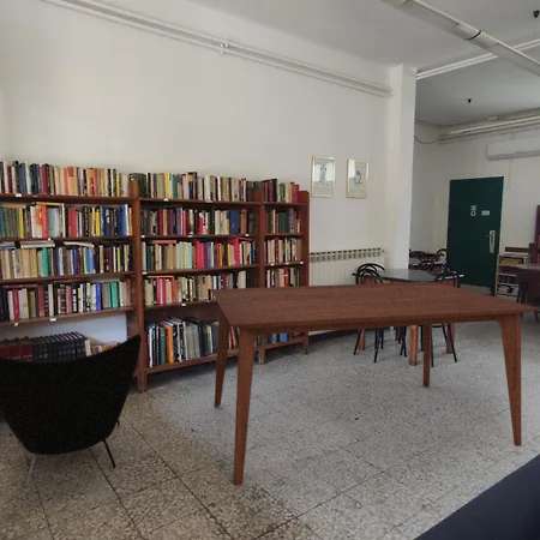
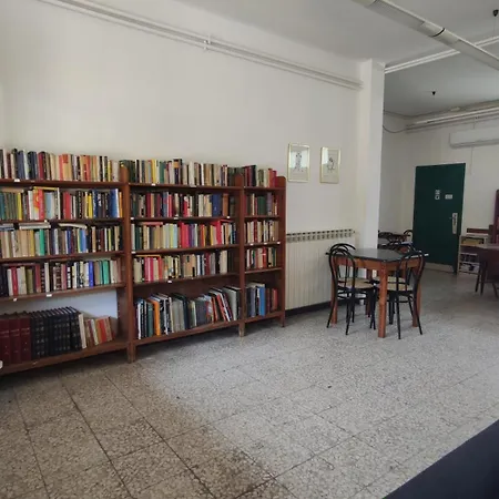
- dining table (347, 329)
- armchair (68, 398)
